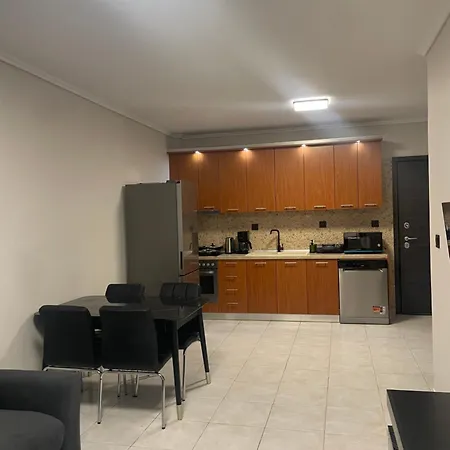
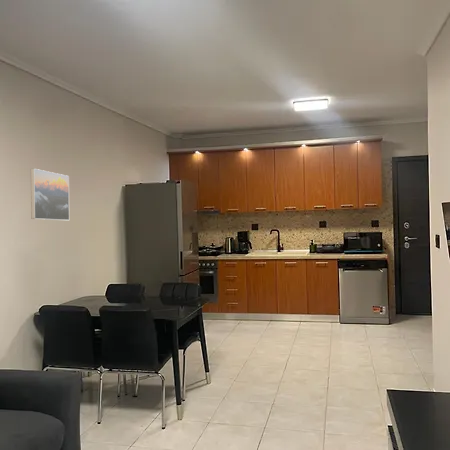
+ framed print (51, 196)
